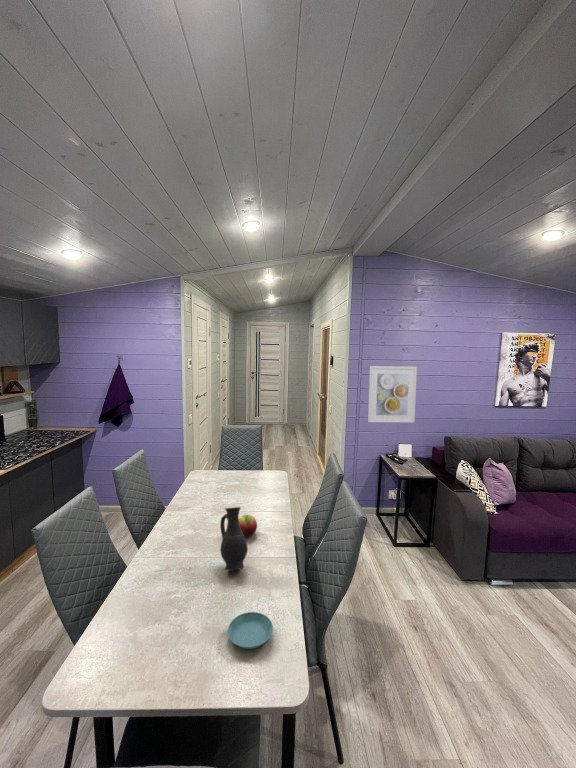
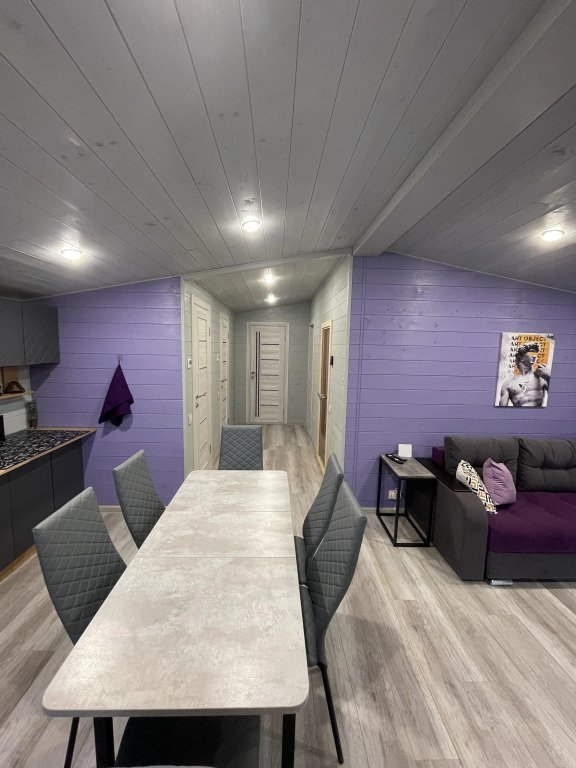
- saucer (250, 631)
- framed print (392, 394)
- jug (233, 537)
- fruit (246, 524)
